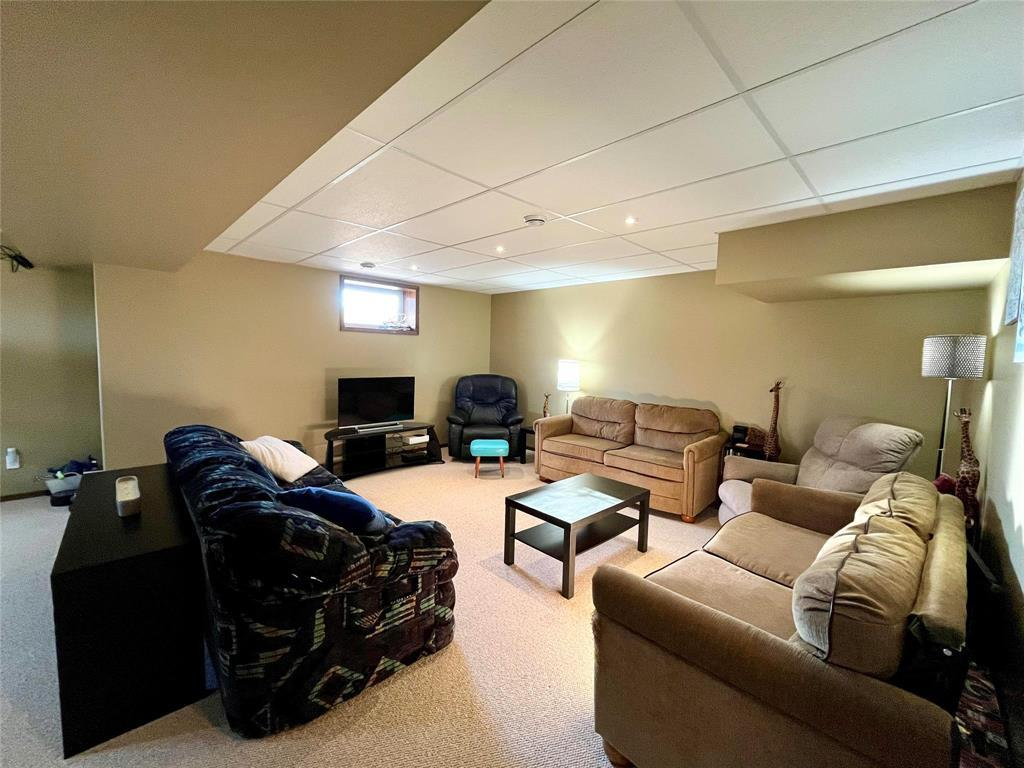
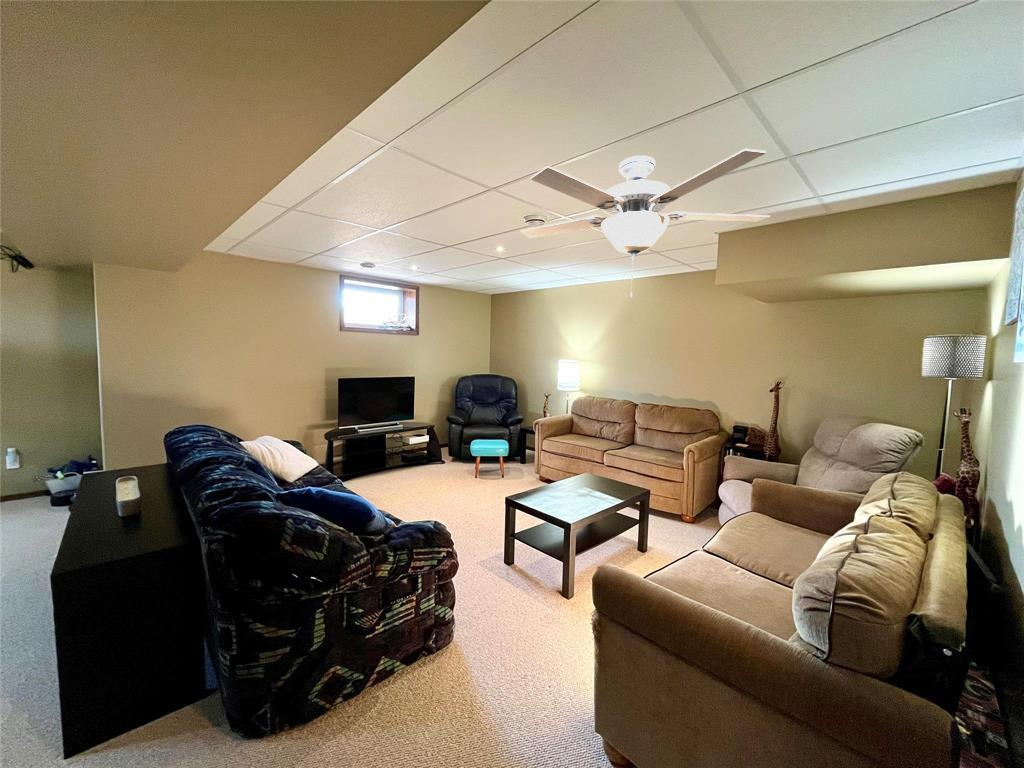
+ ceiling fan (634, 233)
